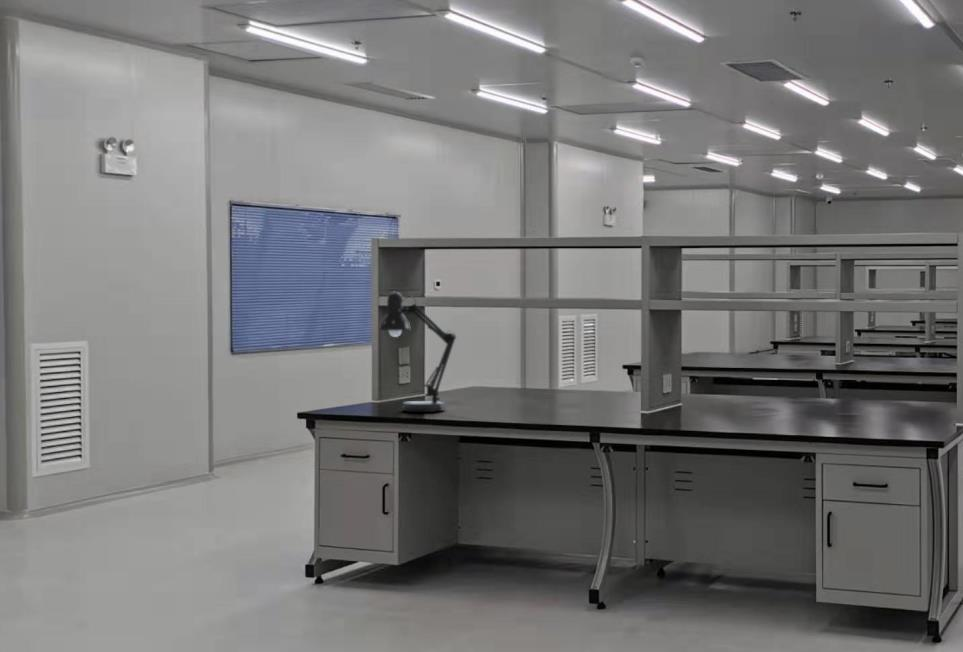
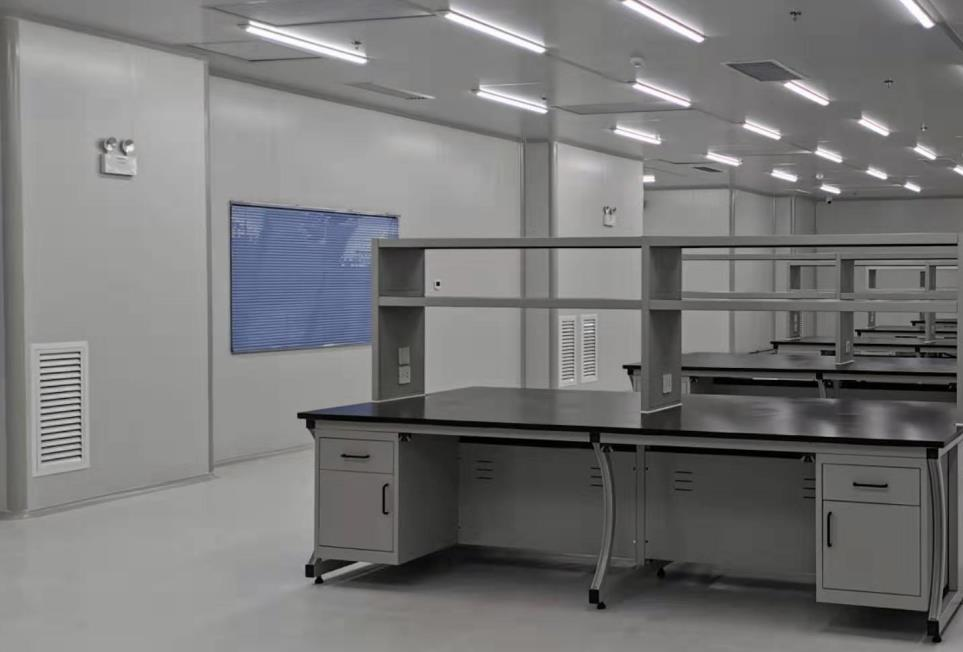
- desk lamp (410, 329)
